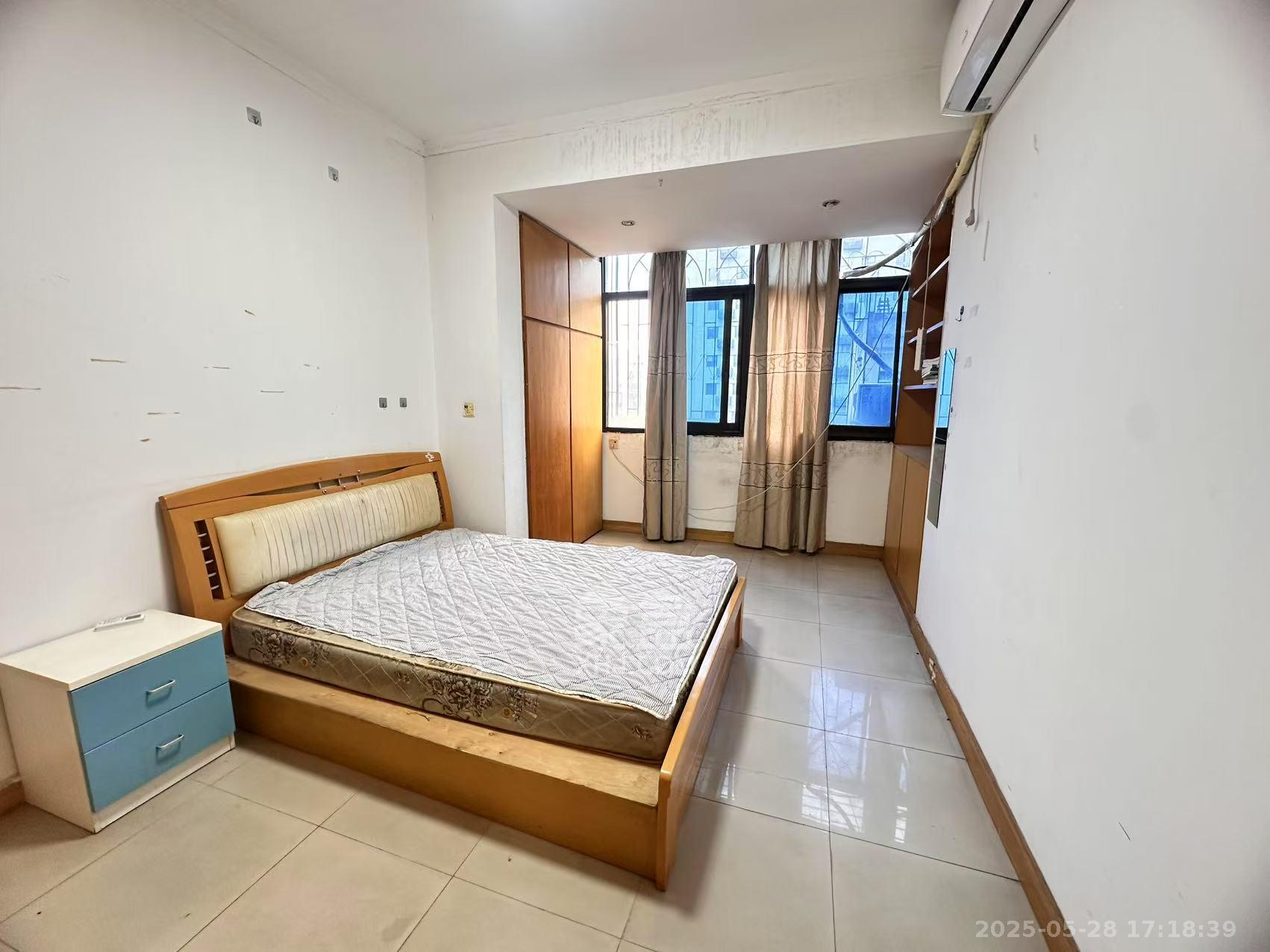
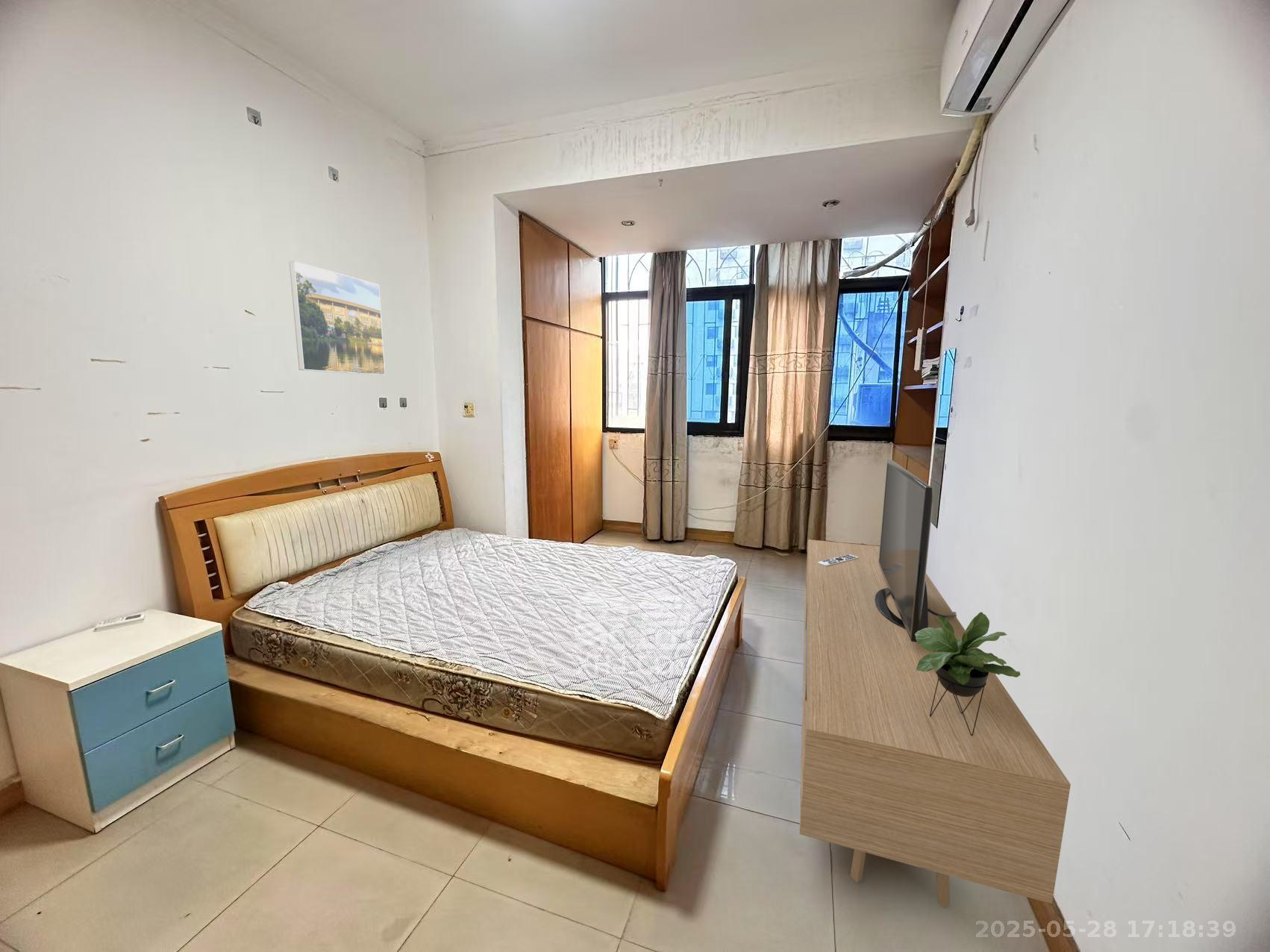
+ media console (882, 601)
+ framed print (342, 324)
